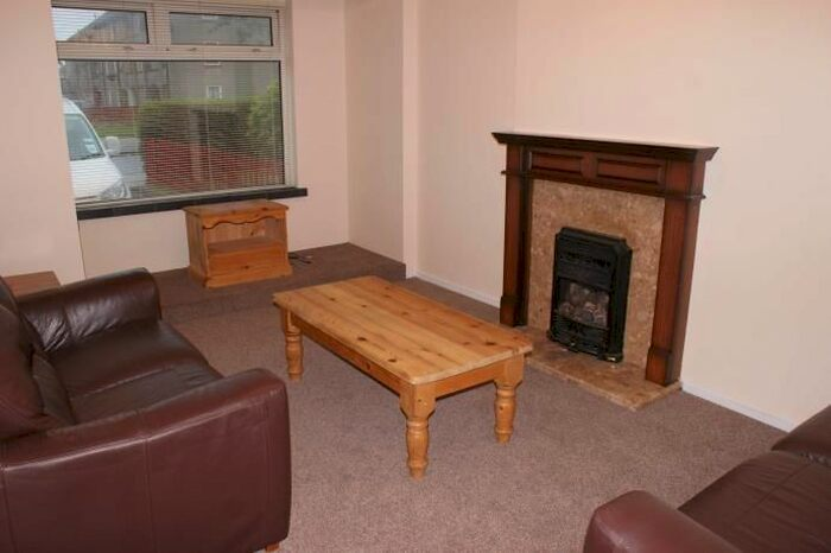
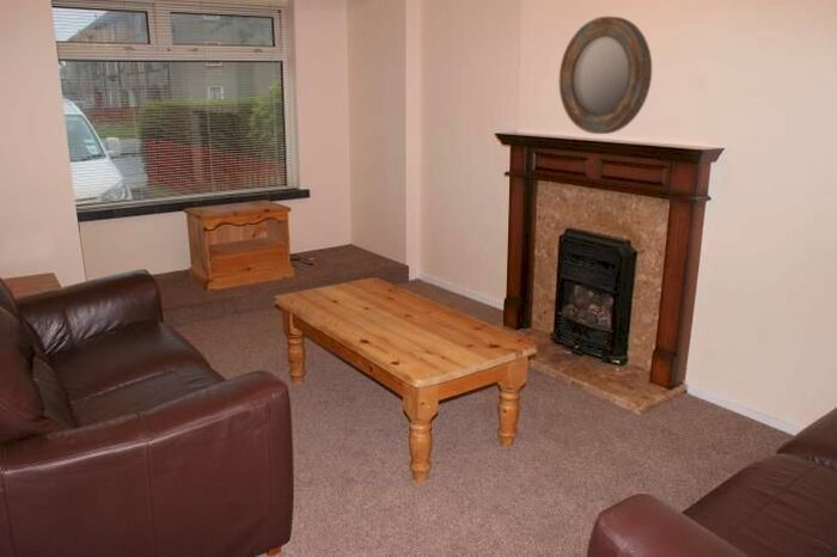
+ home mirror (601, 75)
